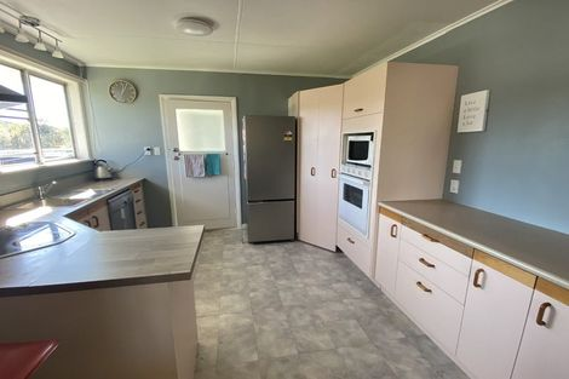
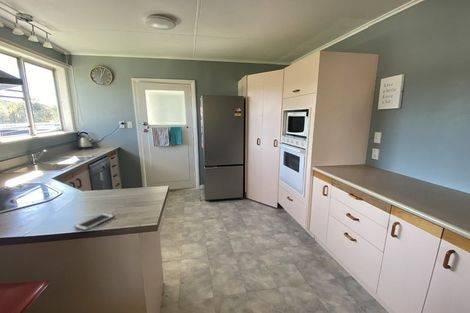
+ cell phone (95, 221)
